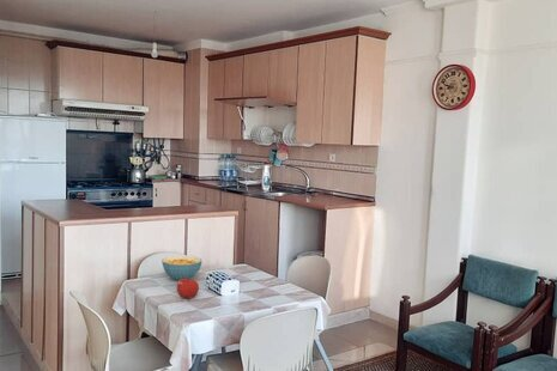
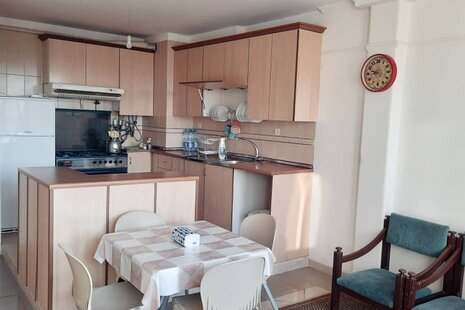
- cereal bowl (181, 269)
- fruit (187, 286)
